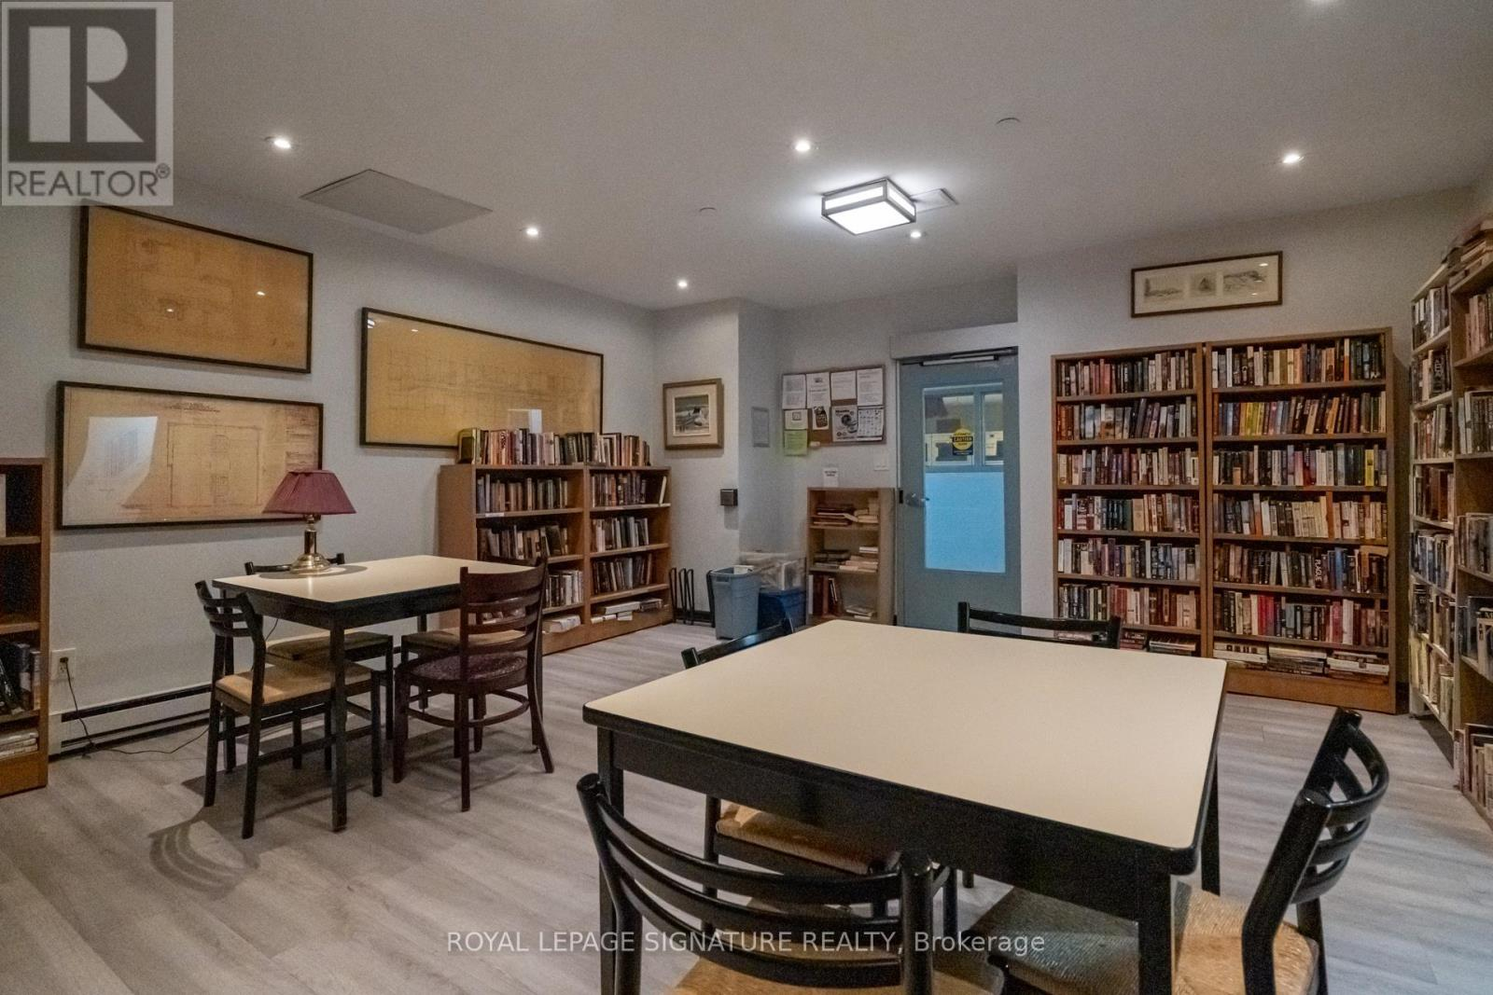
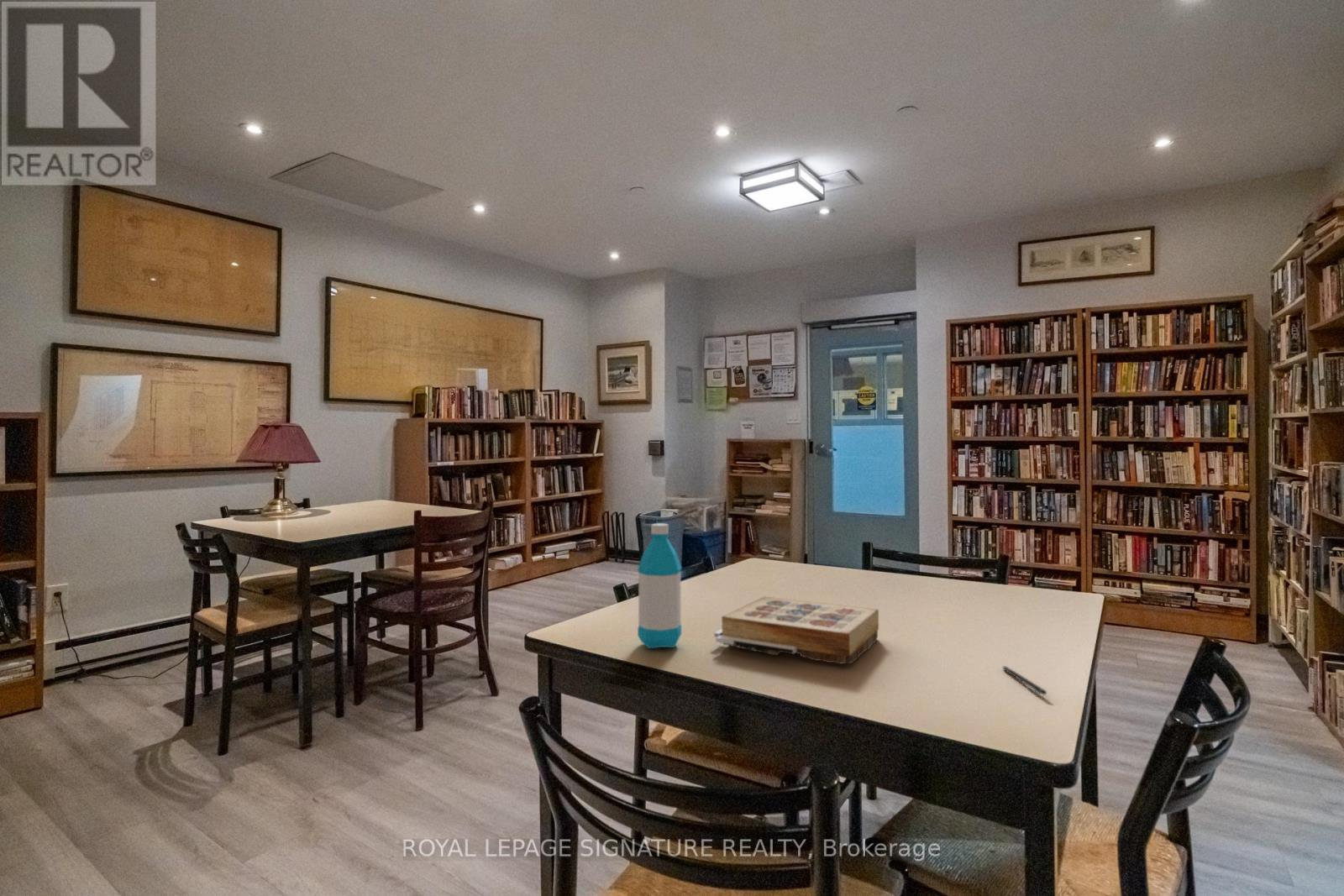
+ pen (1021, 679)
+ book (795, 628)
+ water bottle (659, 584)
